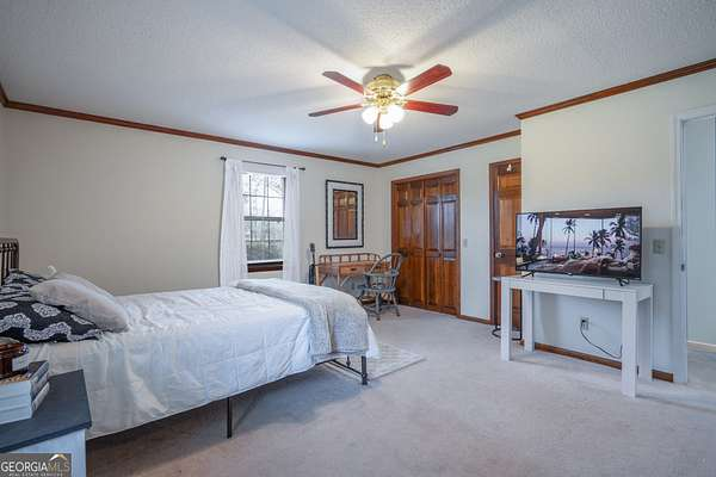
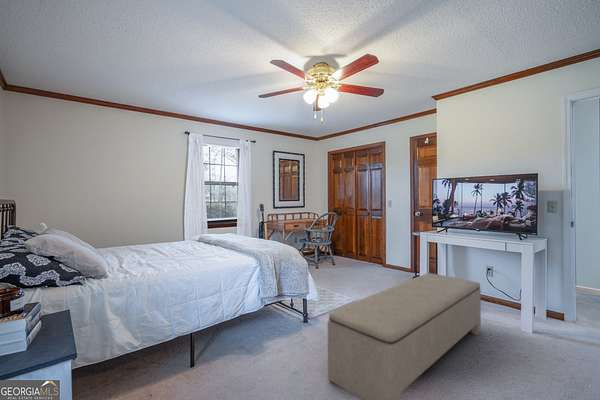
+ bench (415, 322)
